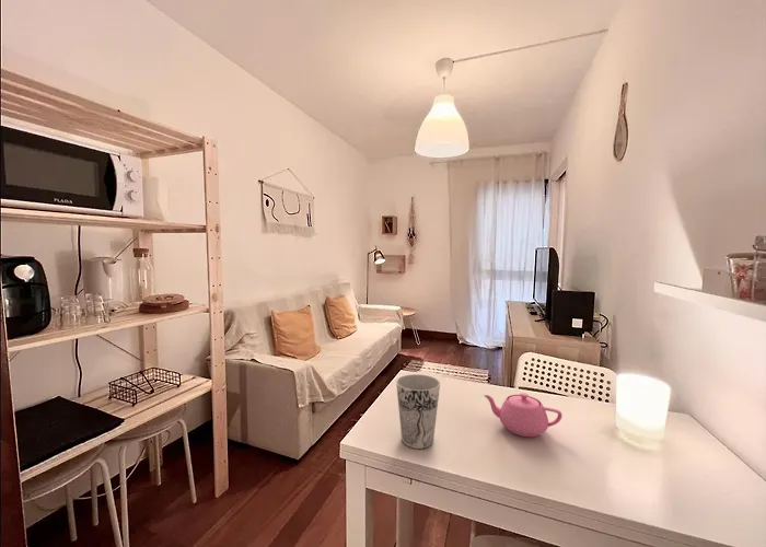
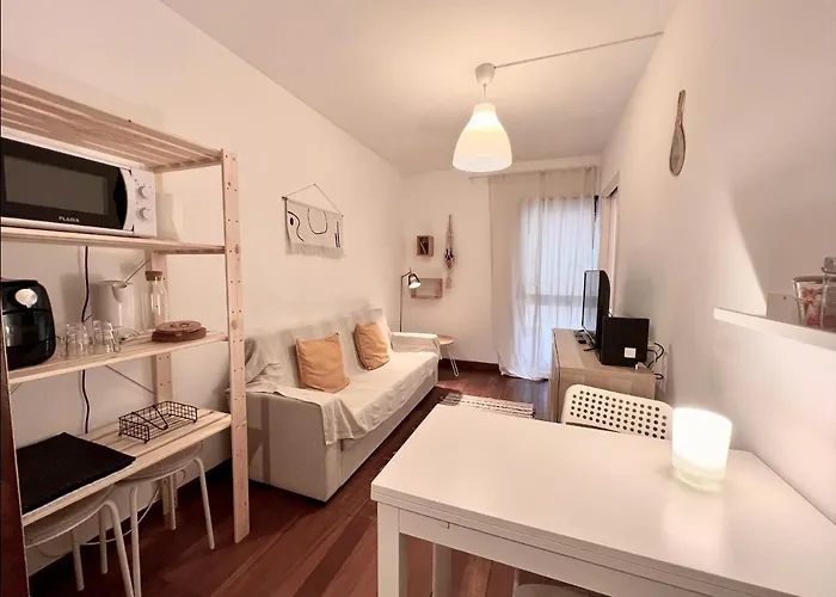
- teapot (520, 410)
- cup (417, 410)
